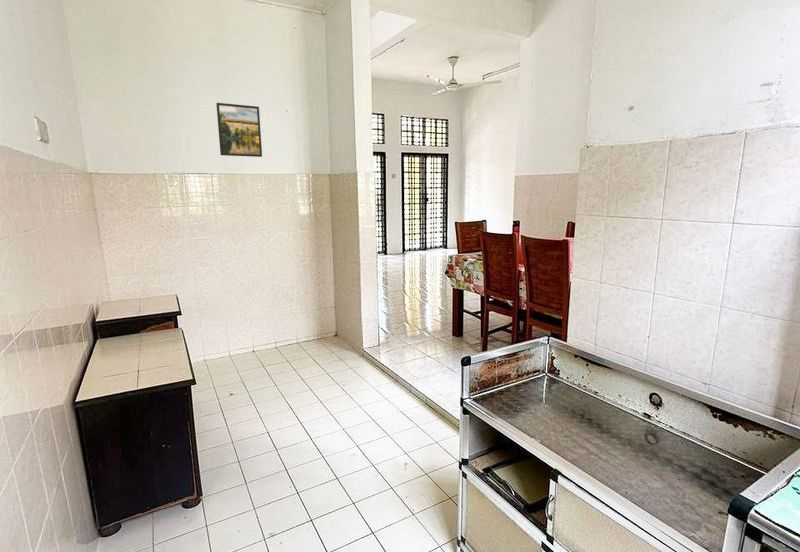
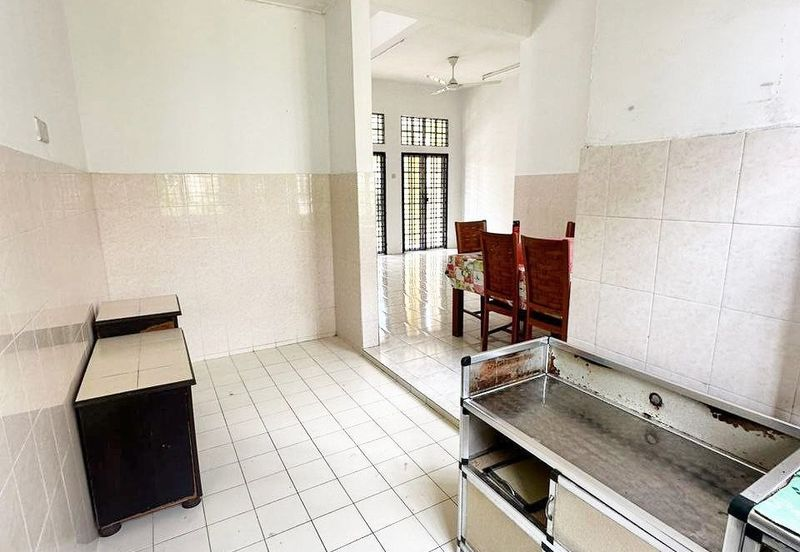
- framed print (239, 130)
